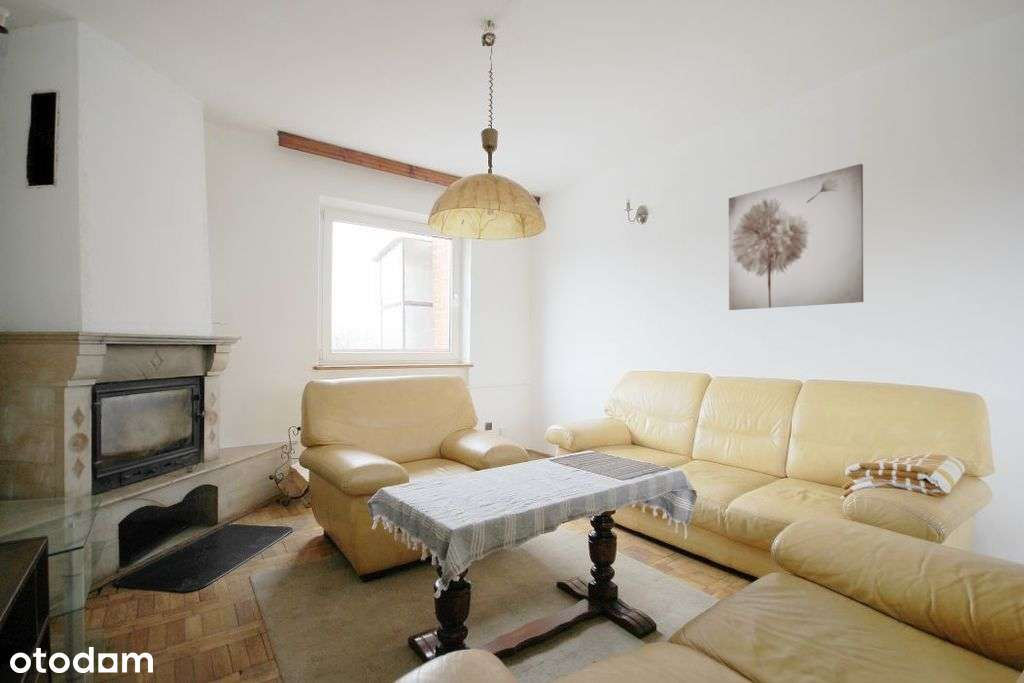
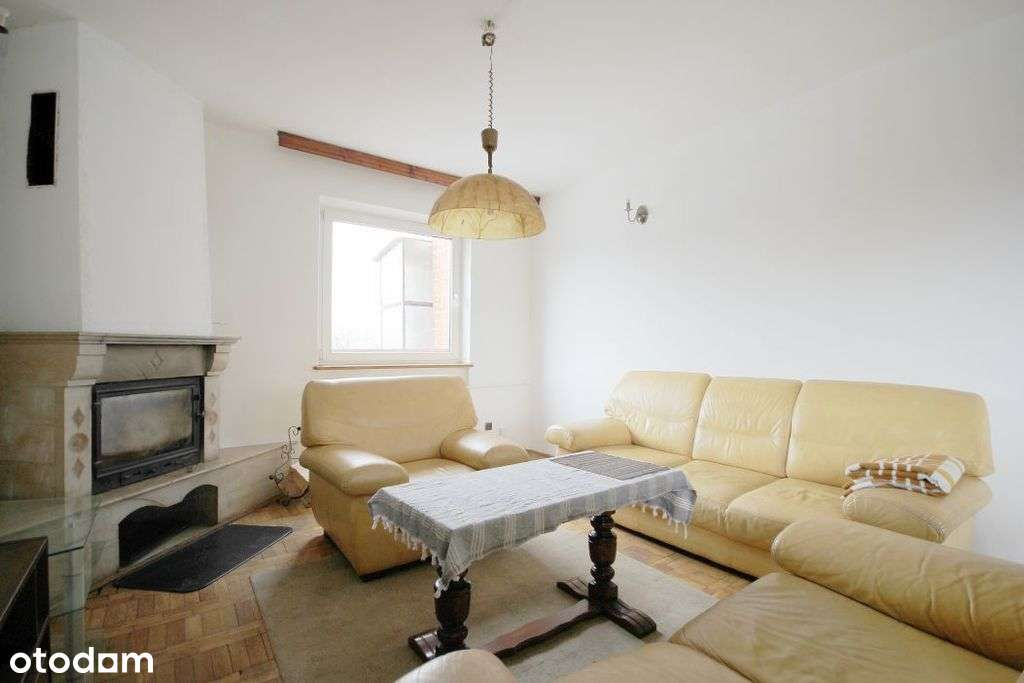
- wall art (788, 244)
